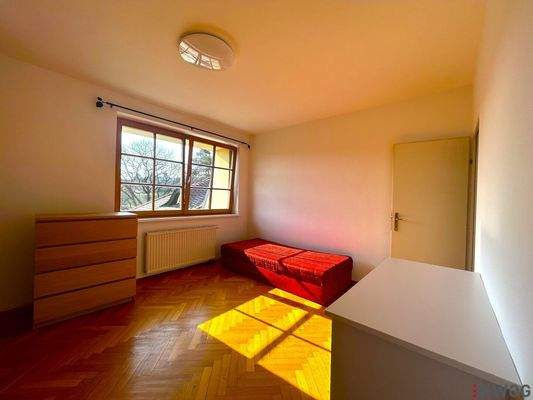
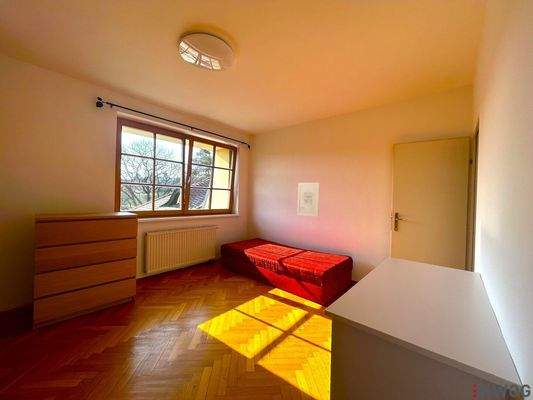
+ wall art (308, 199)
